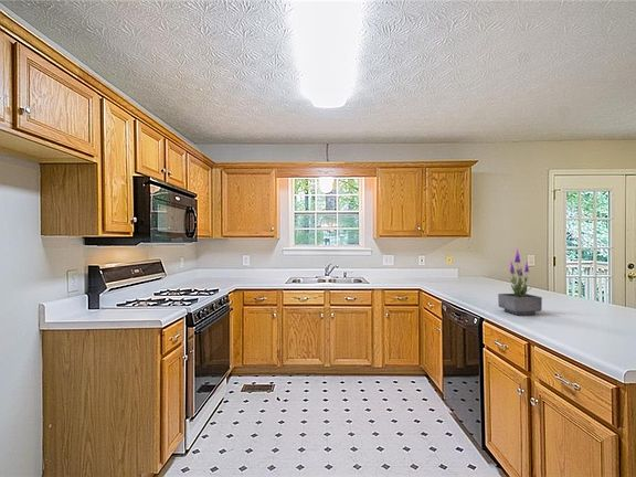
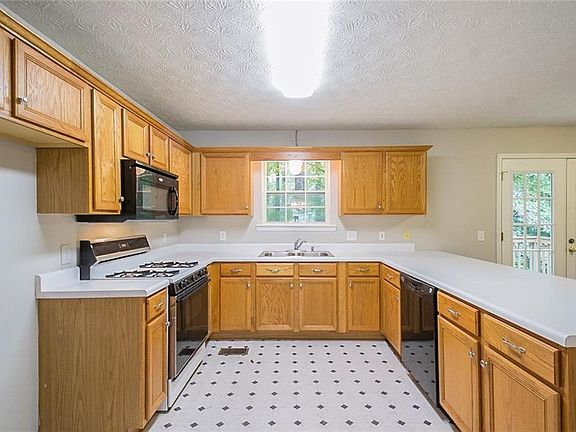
- potted plant (519, 279)
